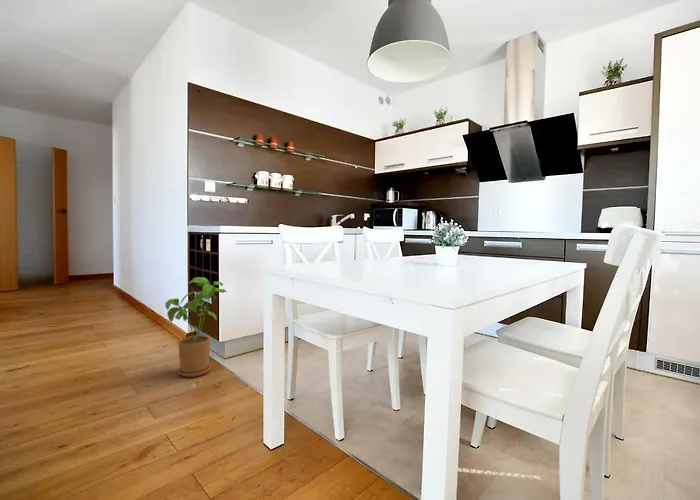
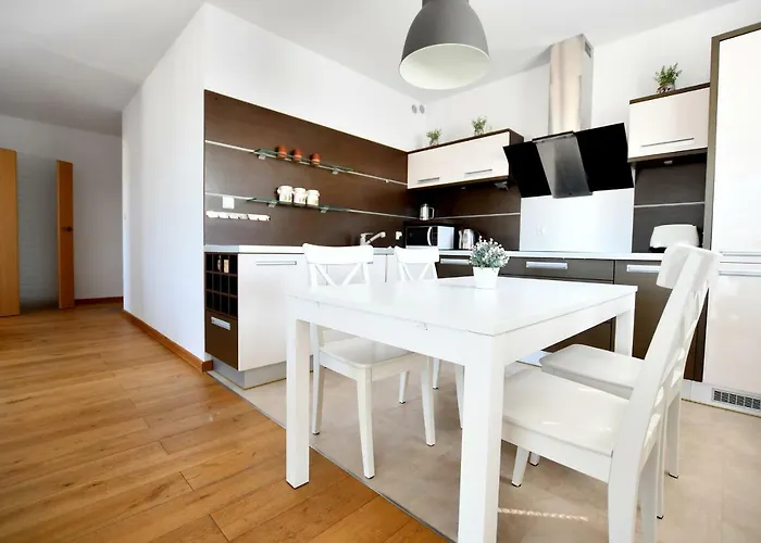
- house plant (192, 326)
